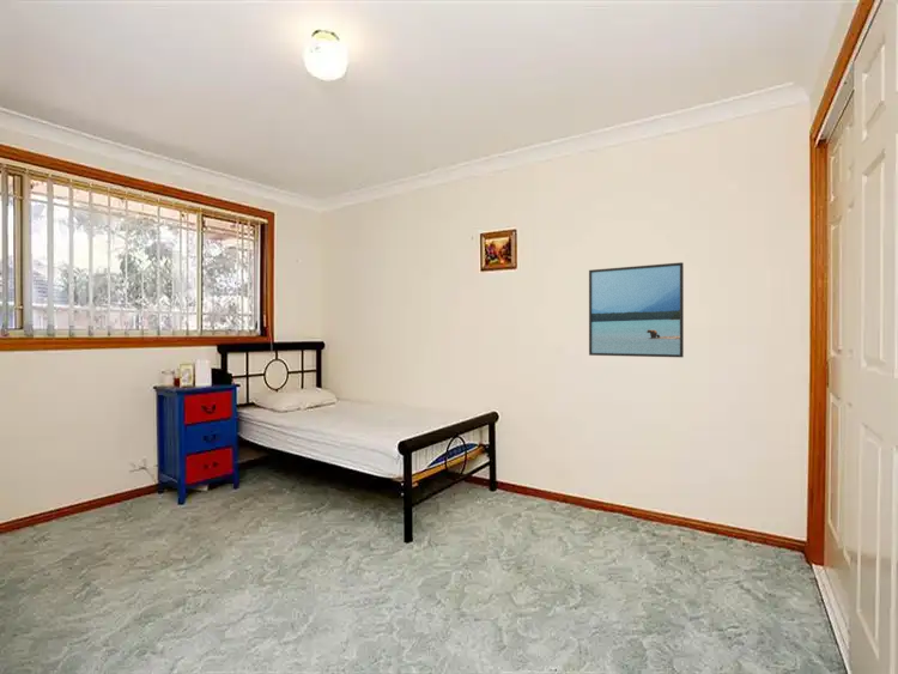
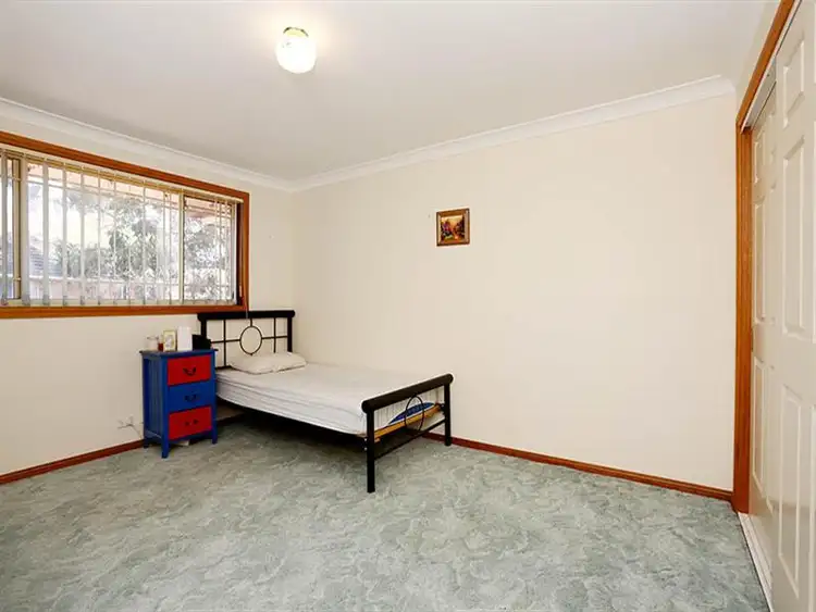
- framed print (633, 311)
